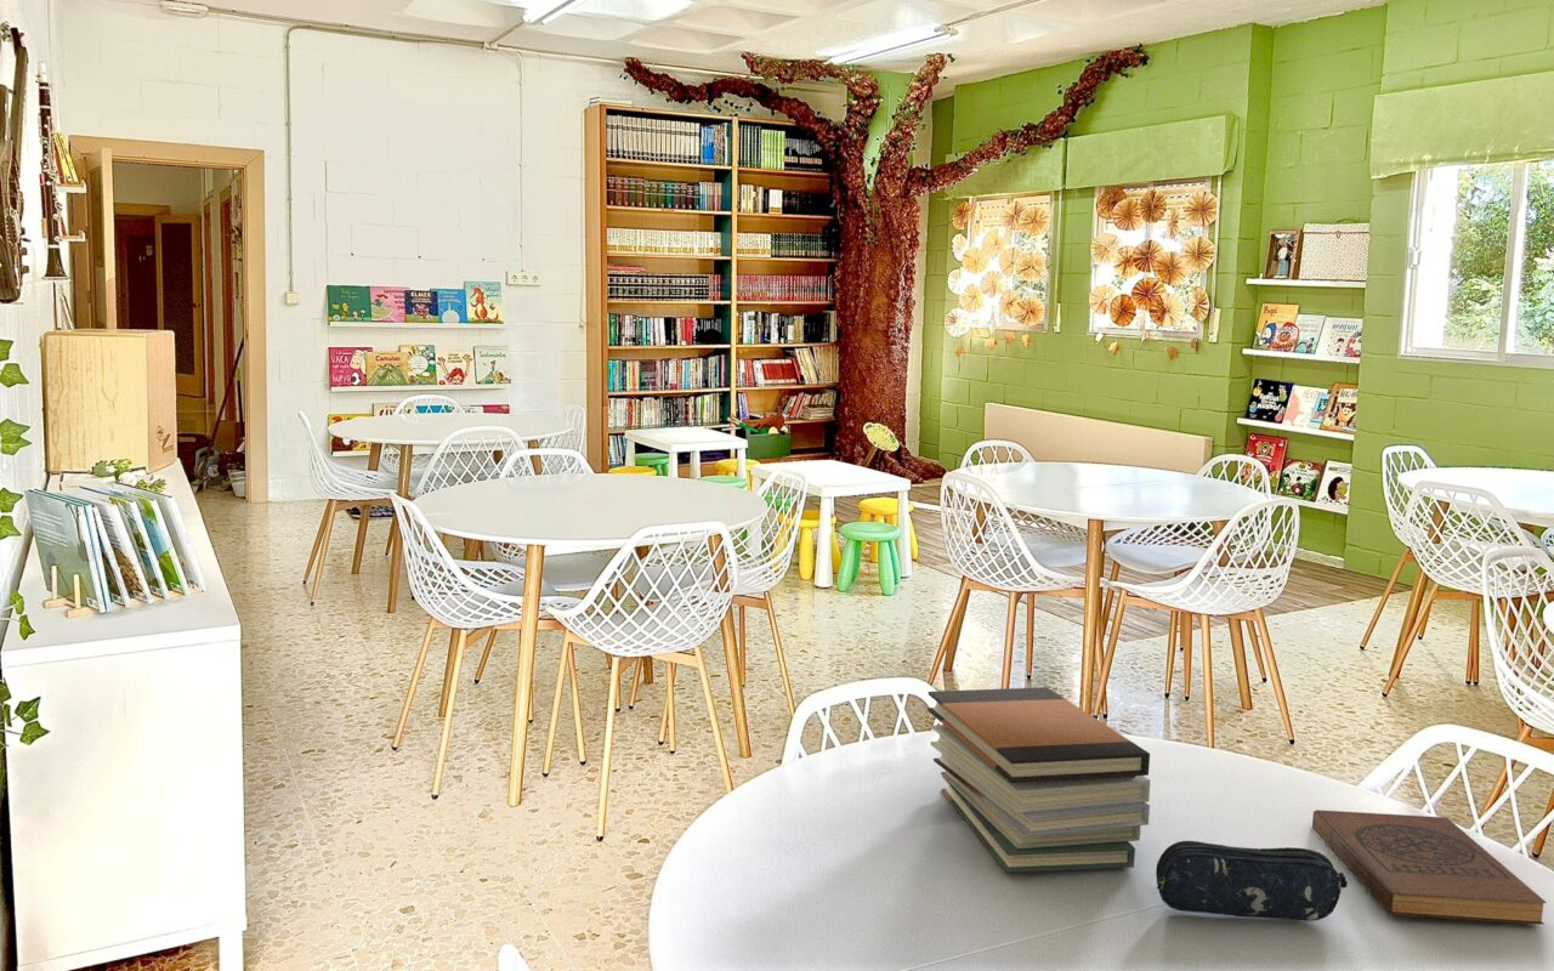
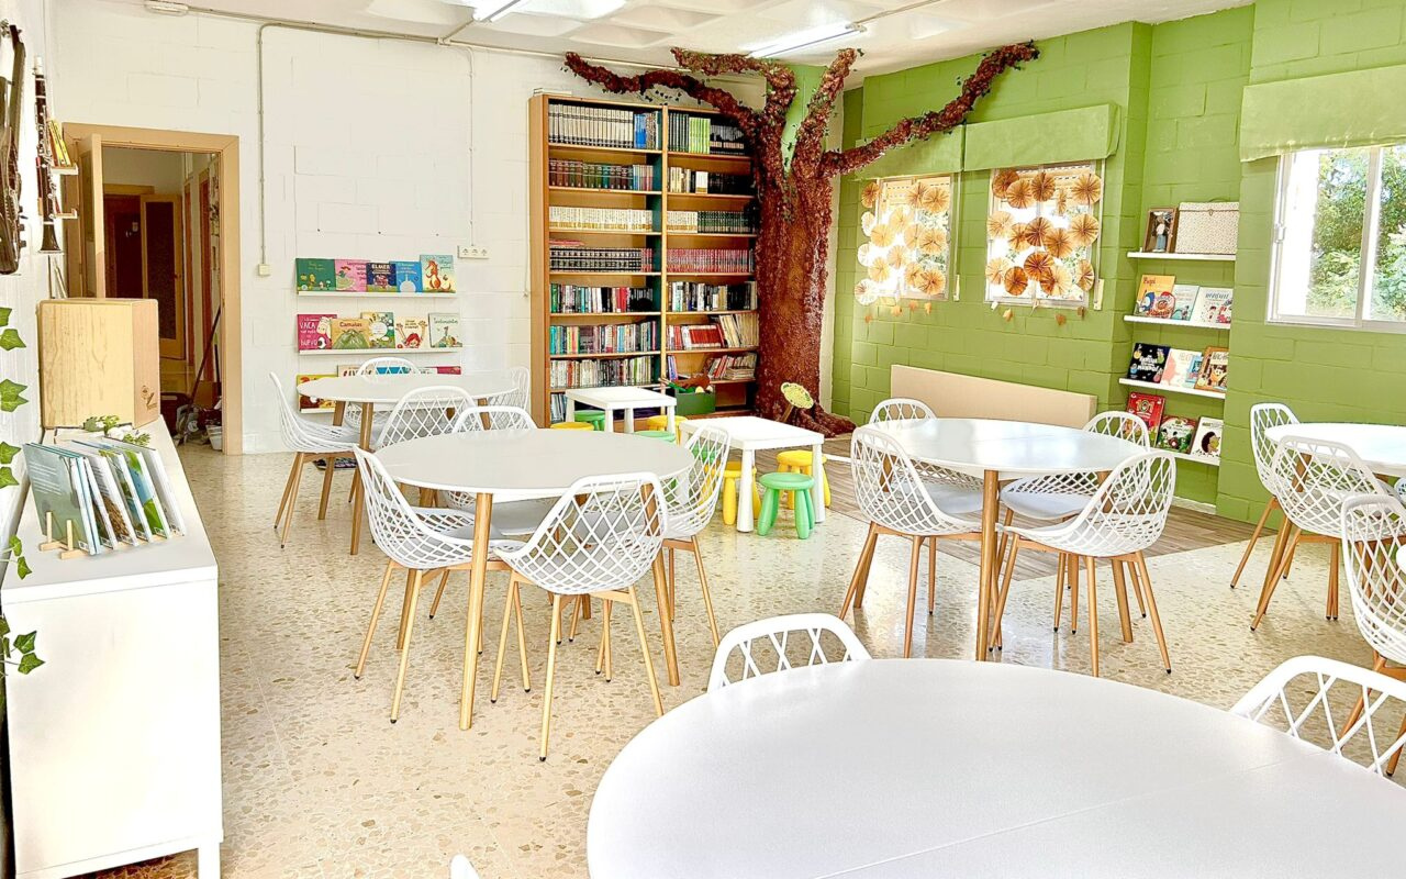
- book stack (1032, 774)
- book (1419, 862)
- pencil case (1247, 881)
